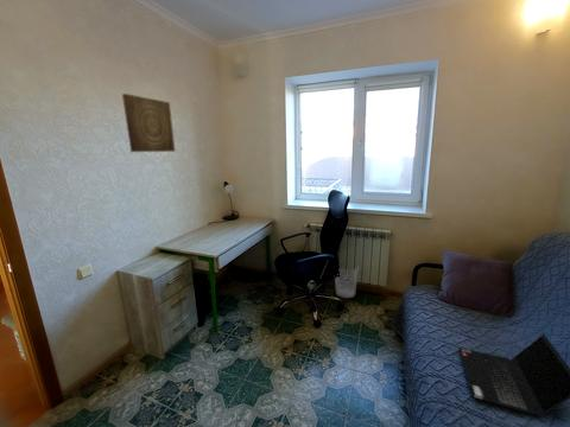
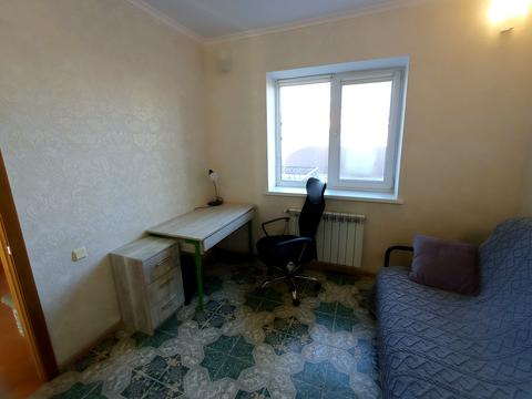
- wall art (151, 126)
- laptop computer (509, 364)
- wastebasket (346, 280)
